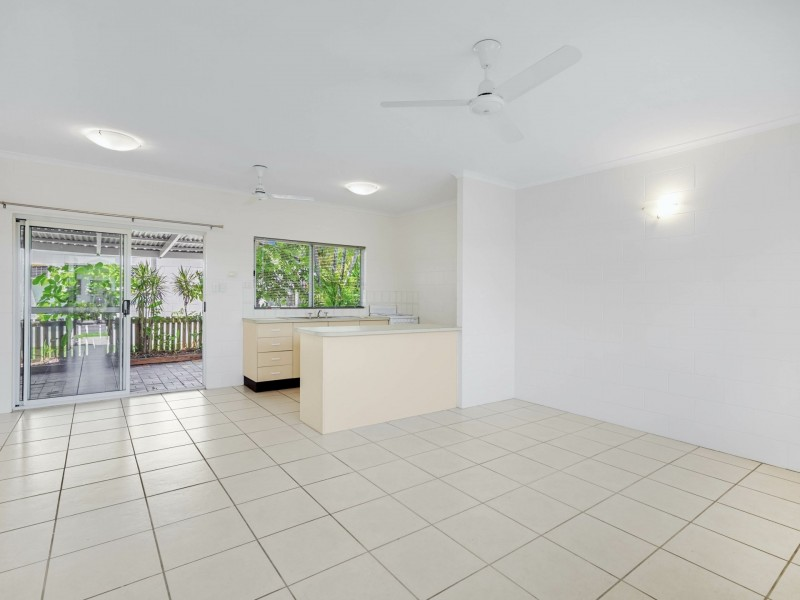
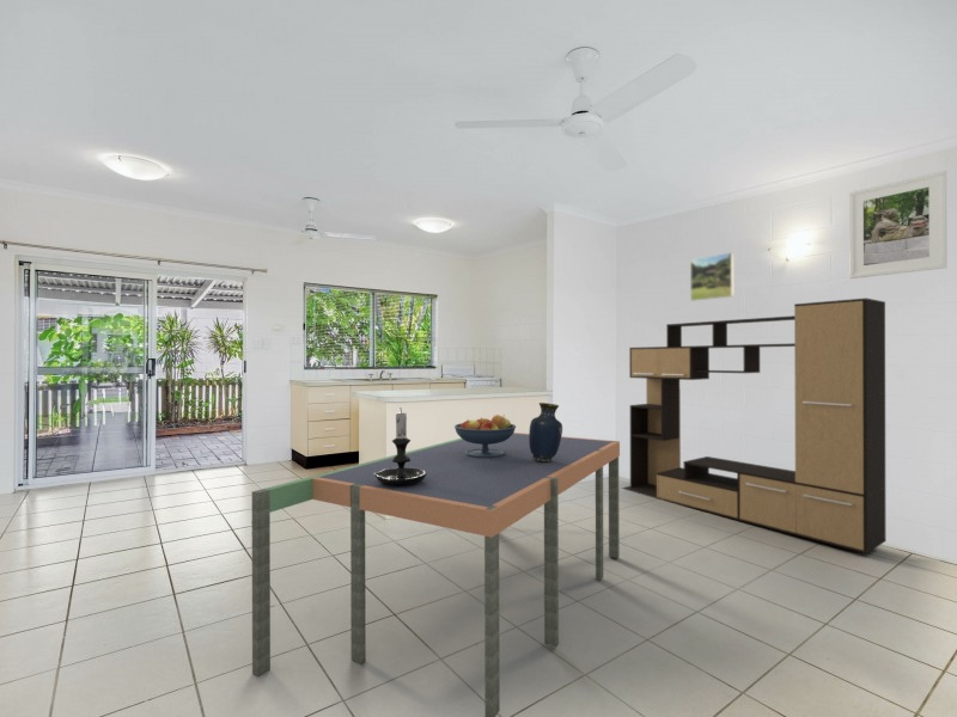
+ vase (545, 431)
+ media console (731, 372)
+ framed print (895, 227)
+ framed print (711, 277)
+ dining table (480, 532)
+ candle holder (400, 443)
+ fruit bowl (484, 434)
